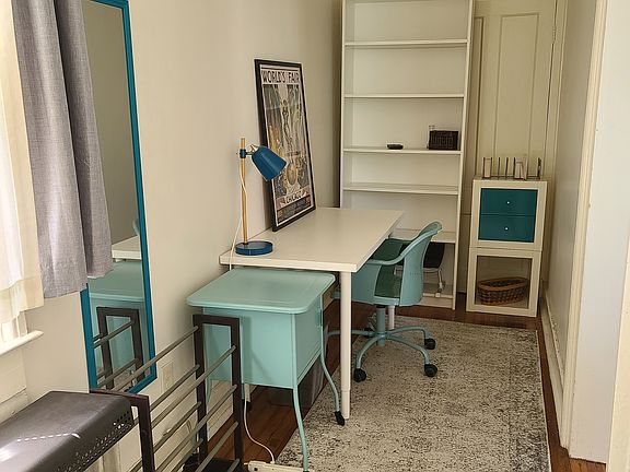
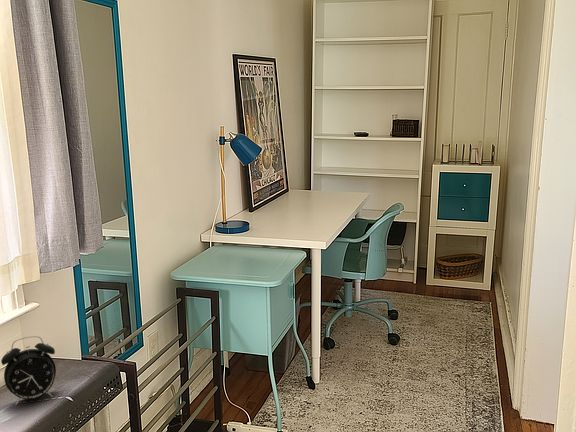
+ alarm clock (30, 368)
